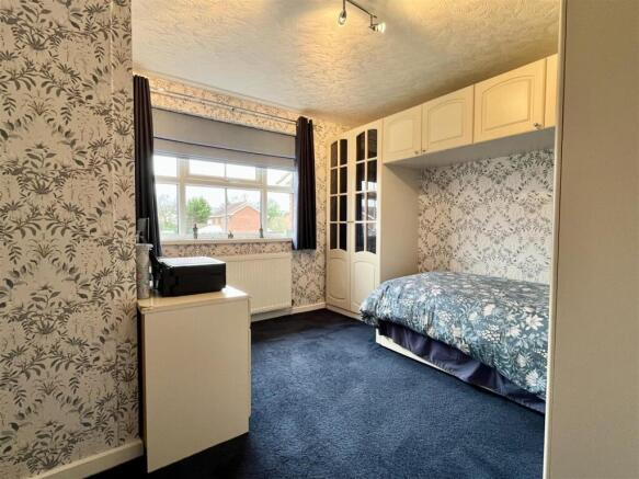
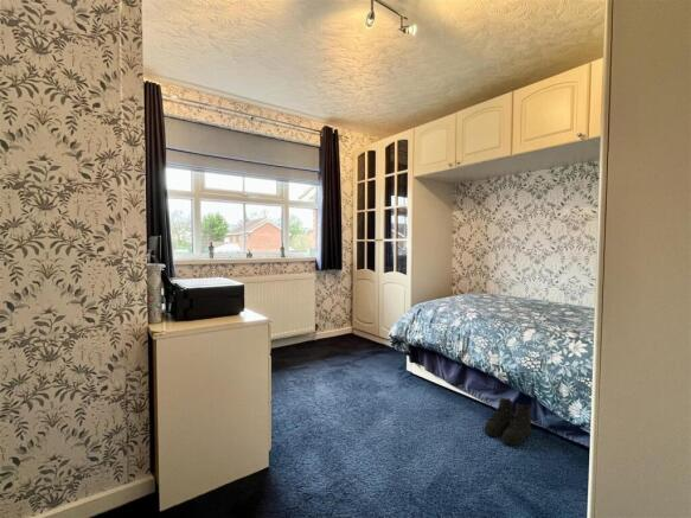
+ boots (507, 417)
